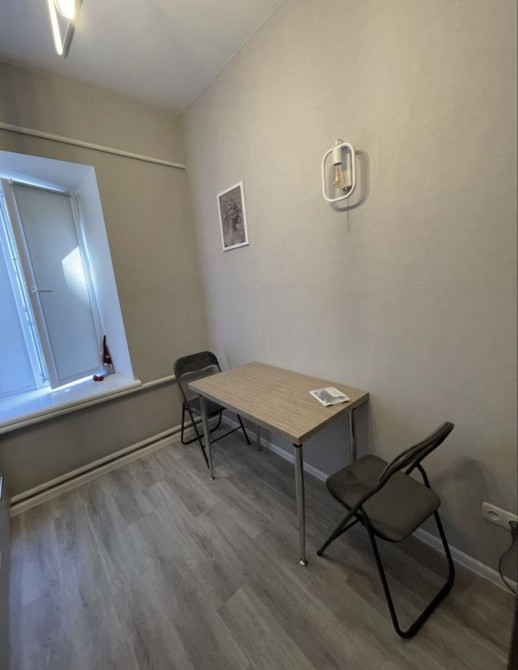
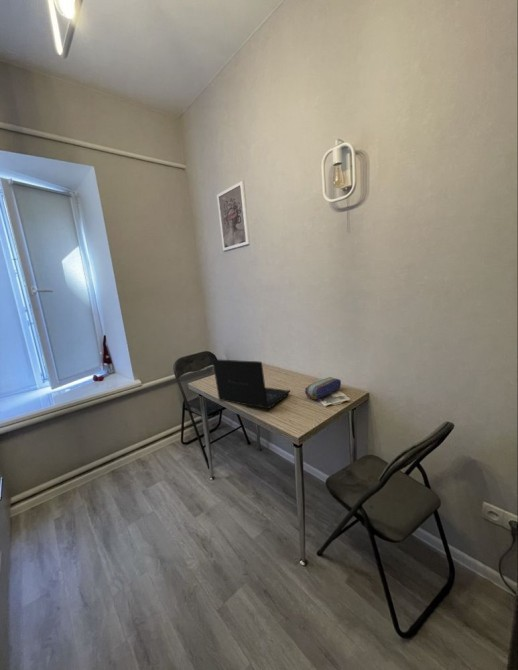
+ pencil case (323, 387)
+ laptop (251, 376)
